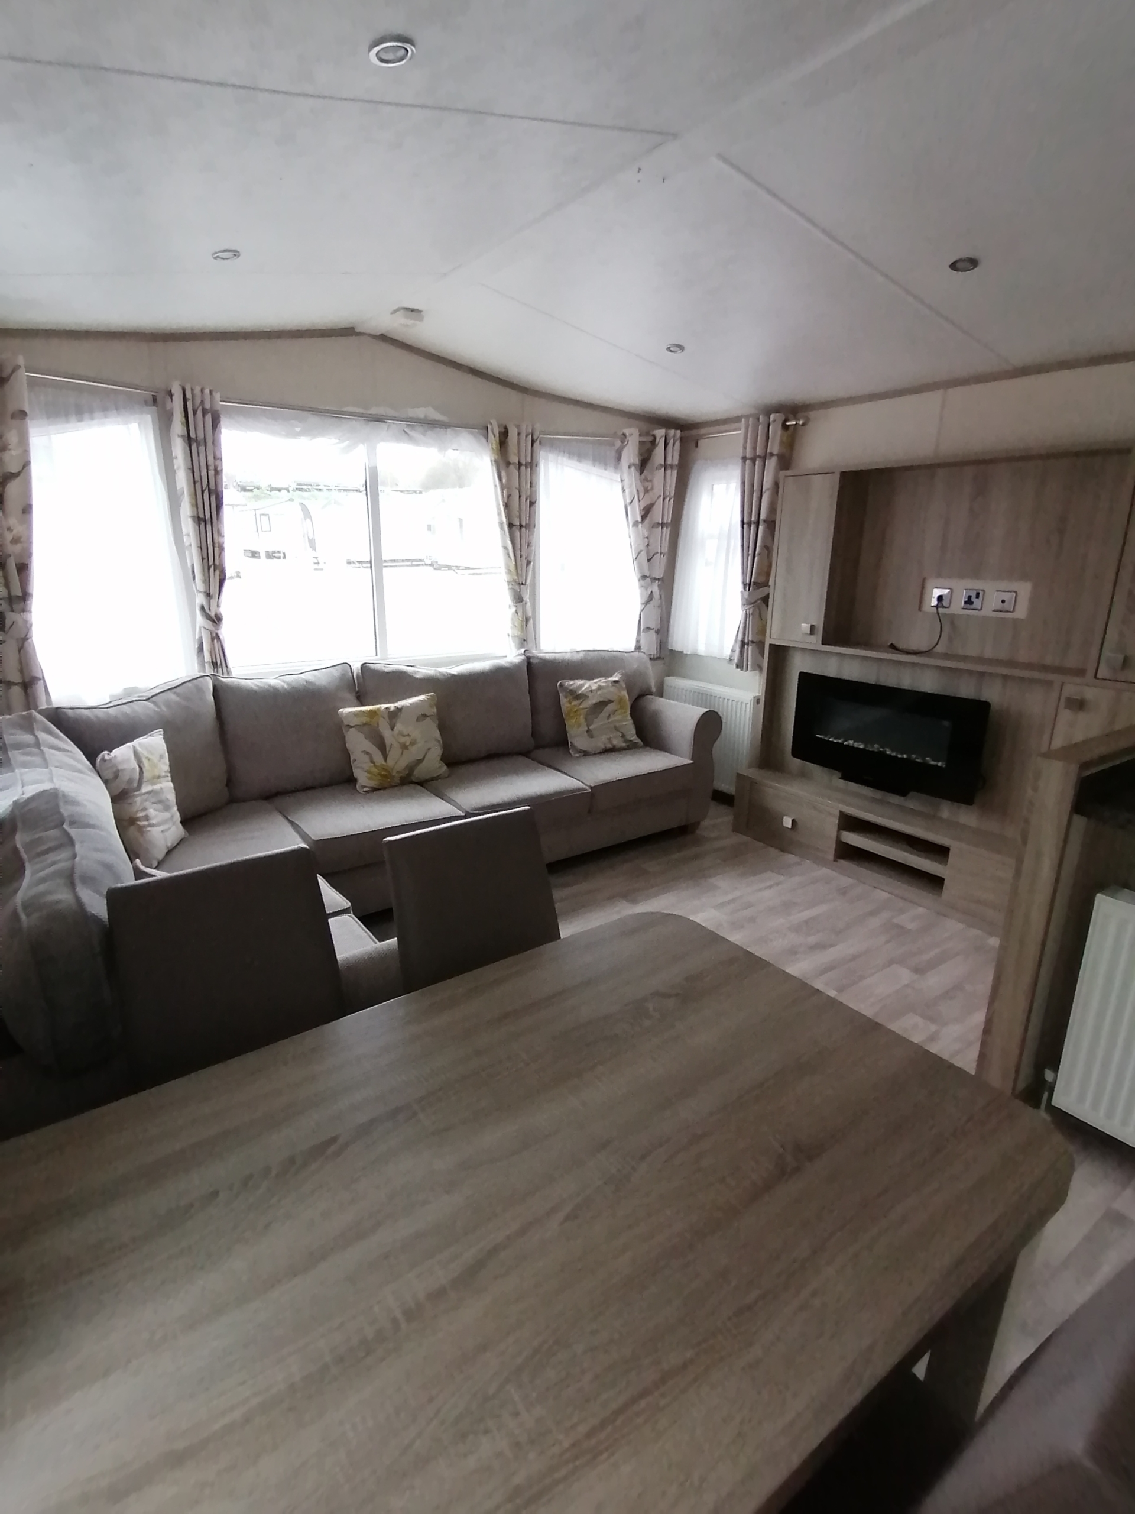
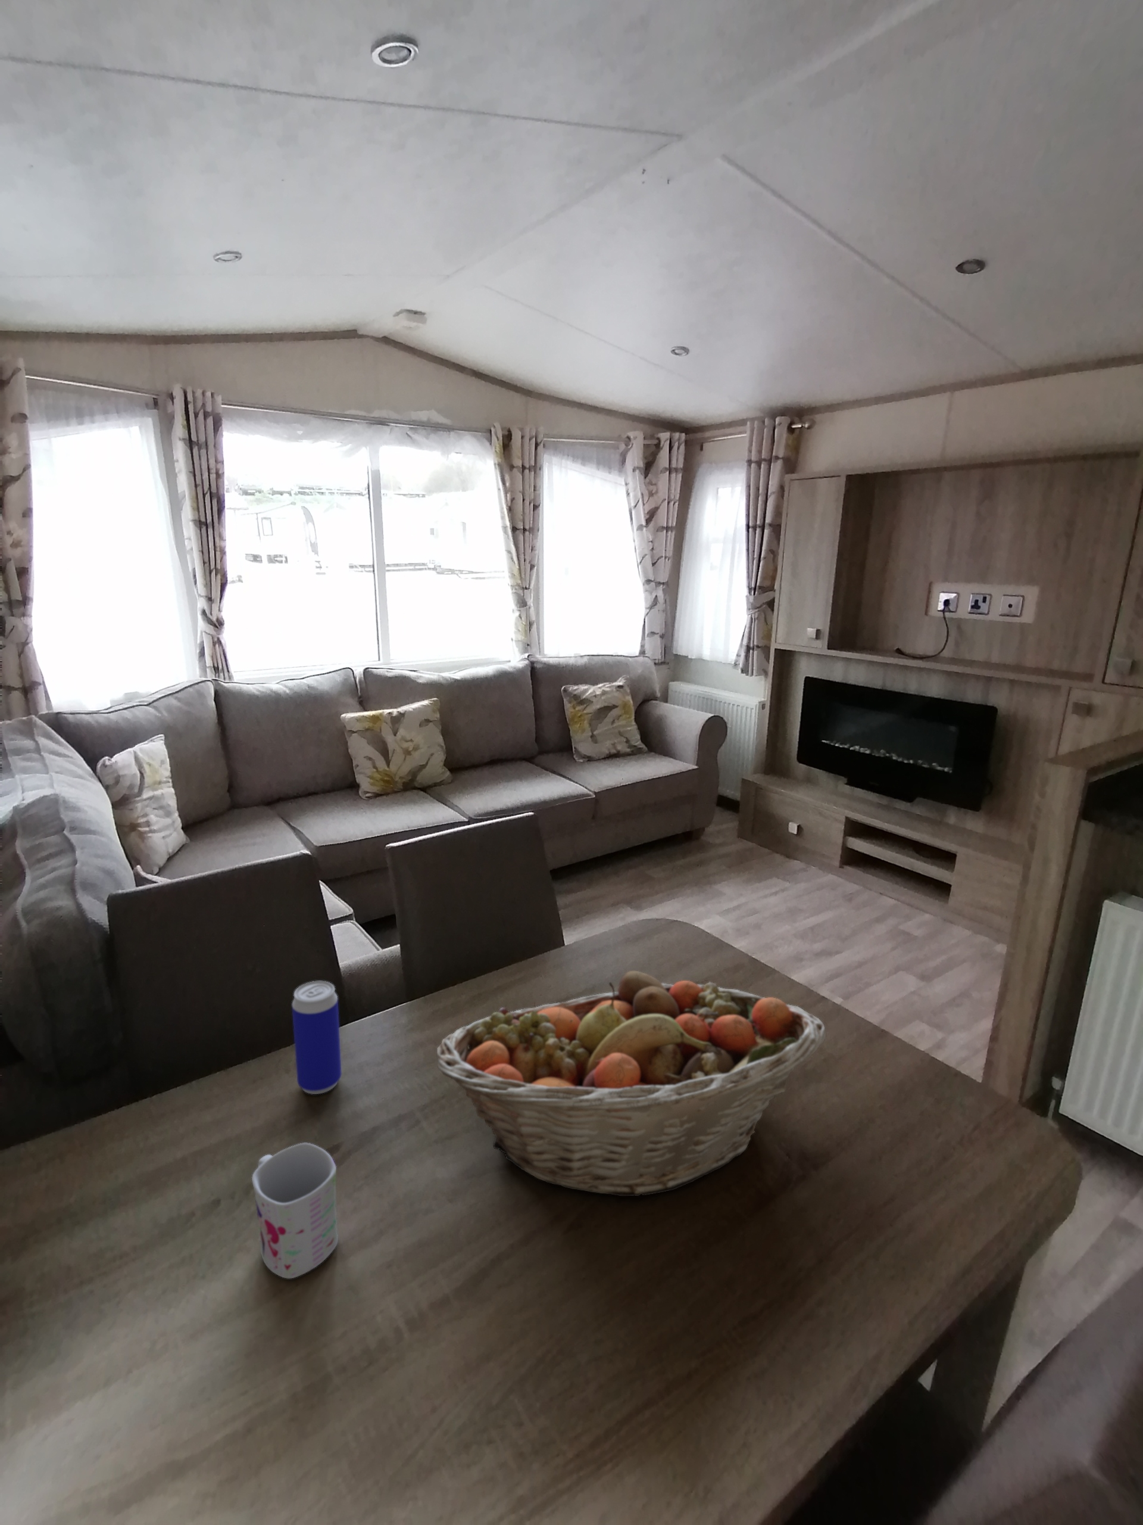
+ mug (289, 1202)
+ beverage can (317, 1037)
+ fruit basket (629, 1060)
